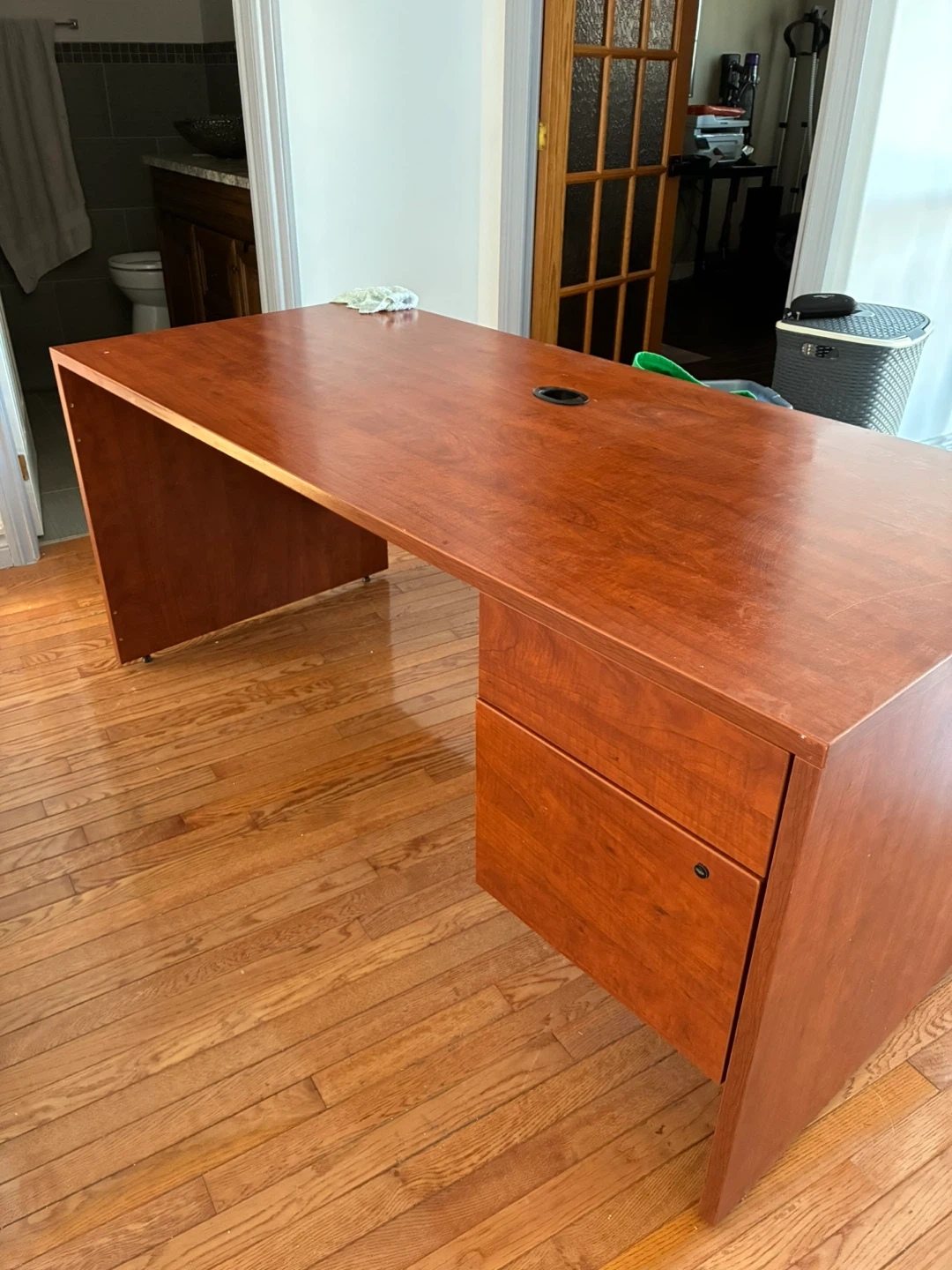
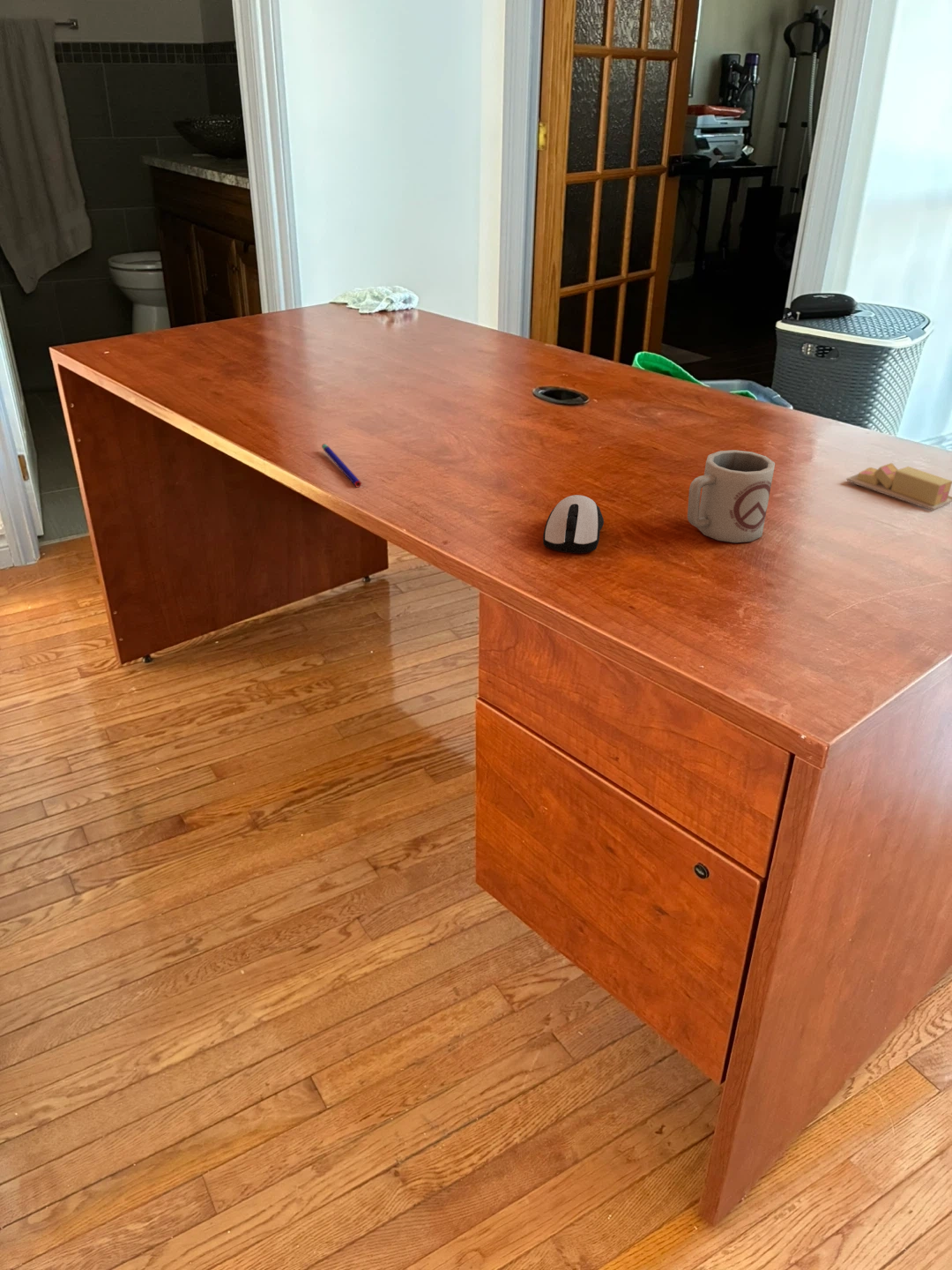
+ pen (340, 464)
+ cup (725, 497)
+ computer mouse (576, 518)
+ sticky notes (902, 480)
